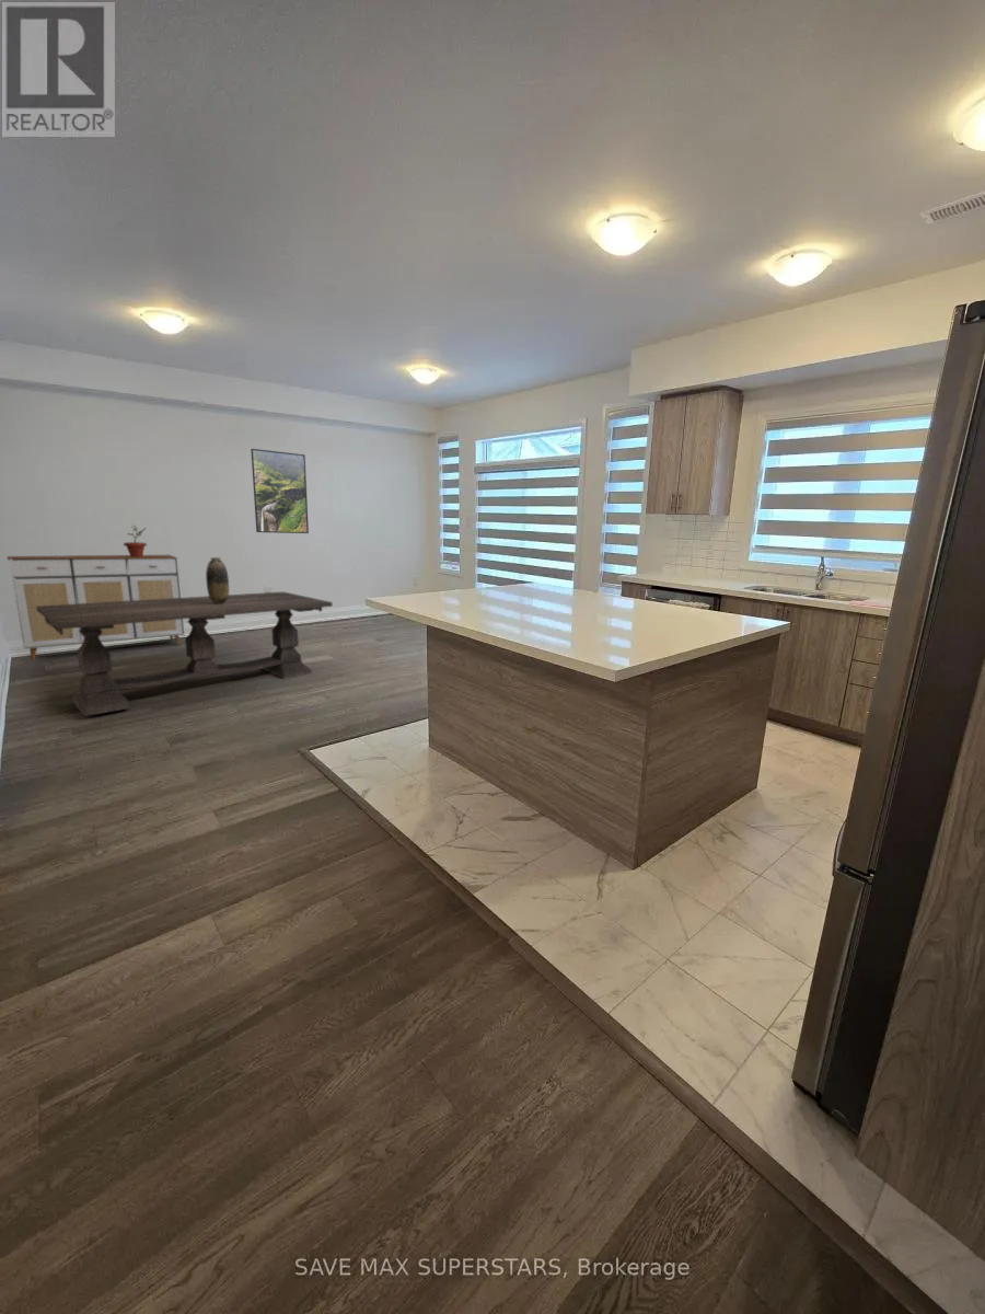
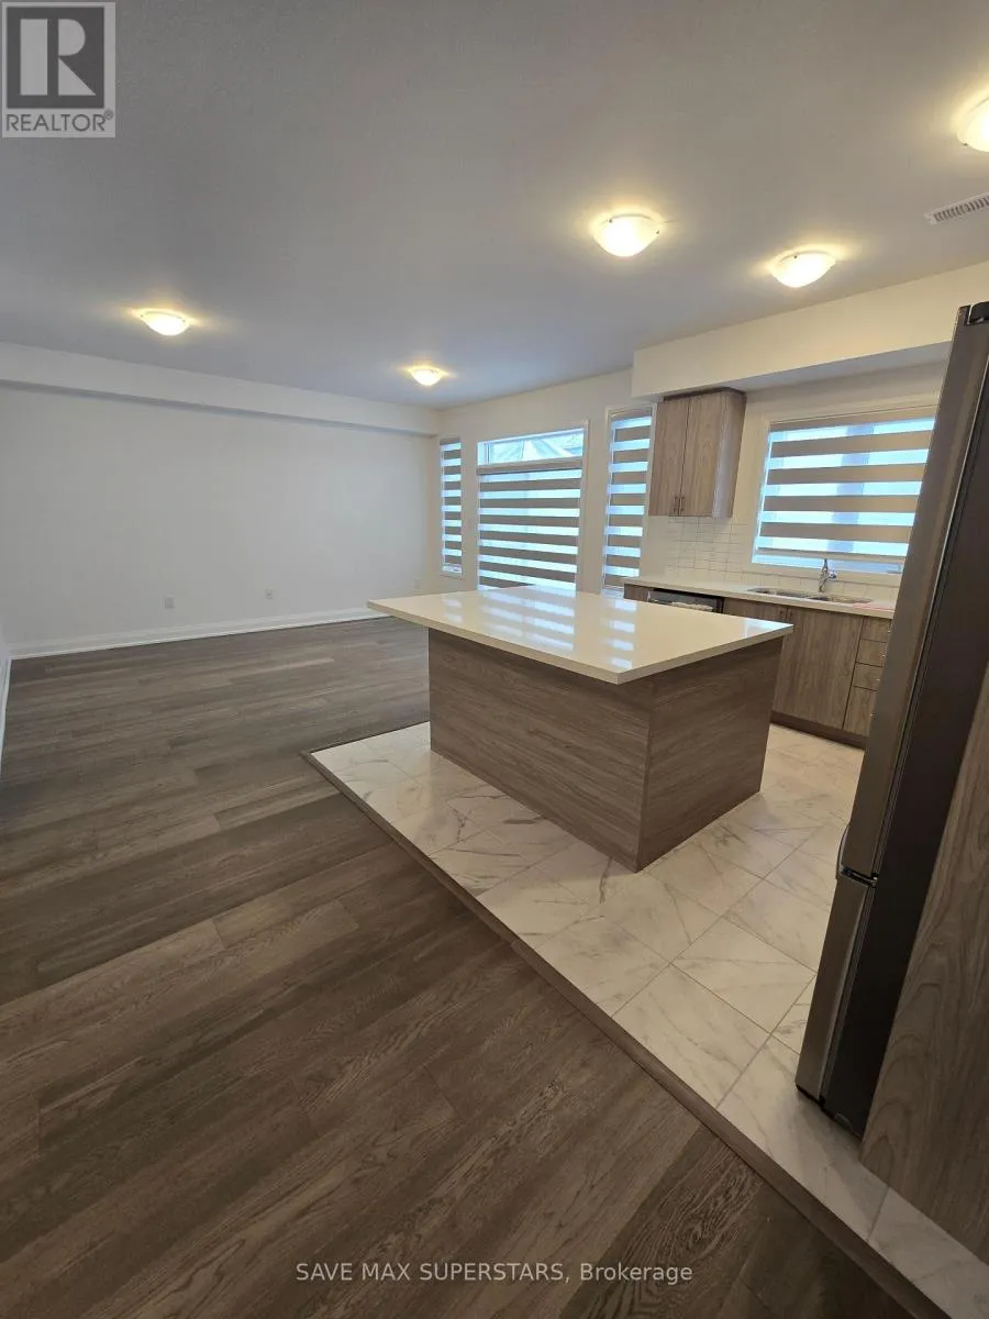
- dining table (199, 646)
- sideboard (103, 601)
- potted plant (135, 540)
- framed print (280, 493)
- vase (217, 580)
